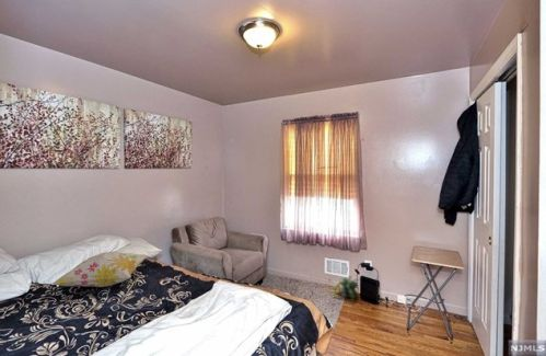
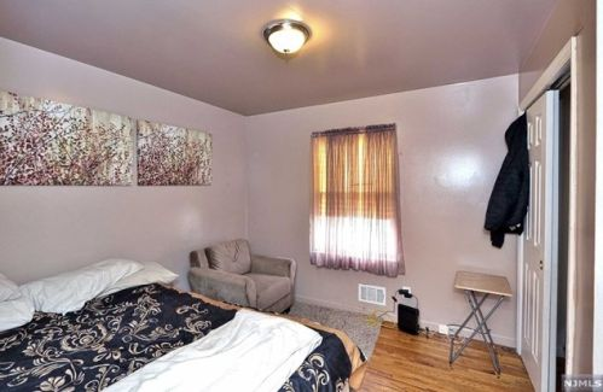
- decorative pillow (106, 267)
- potted plant (347, 286)
